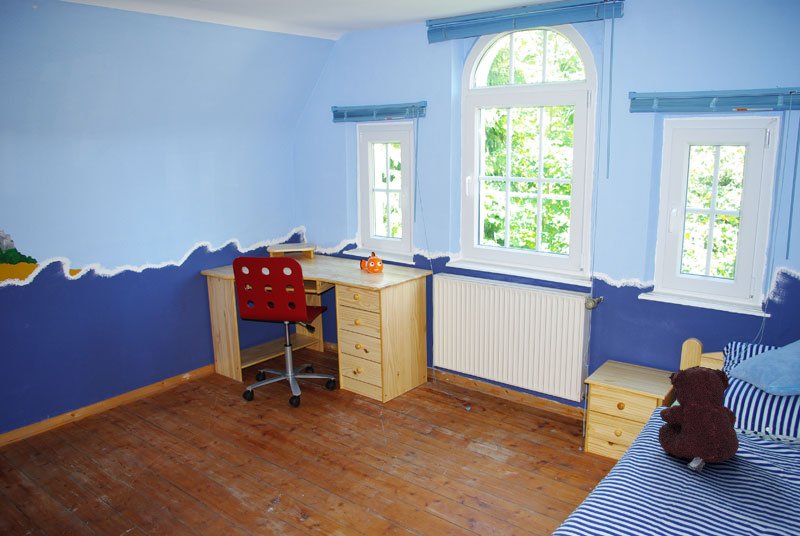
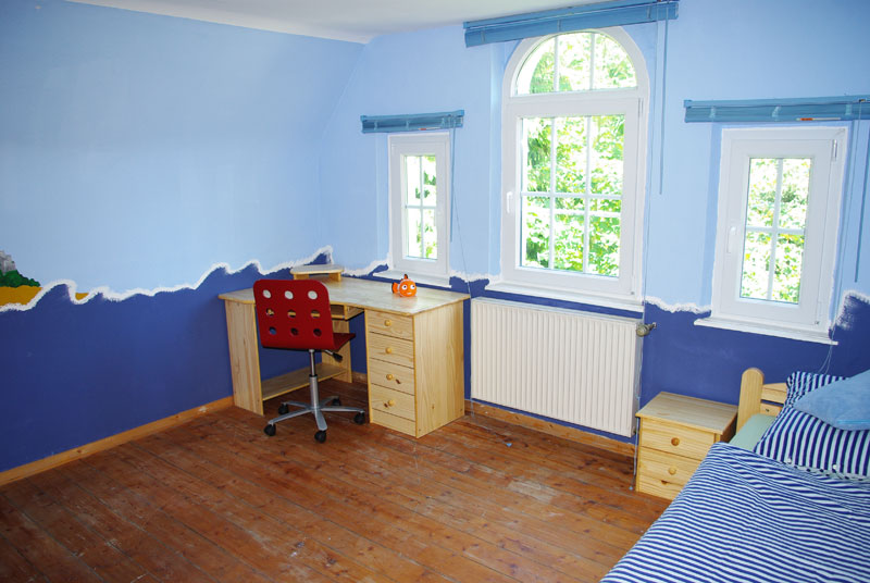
- teddy bear (700, 415)
